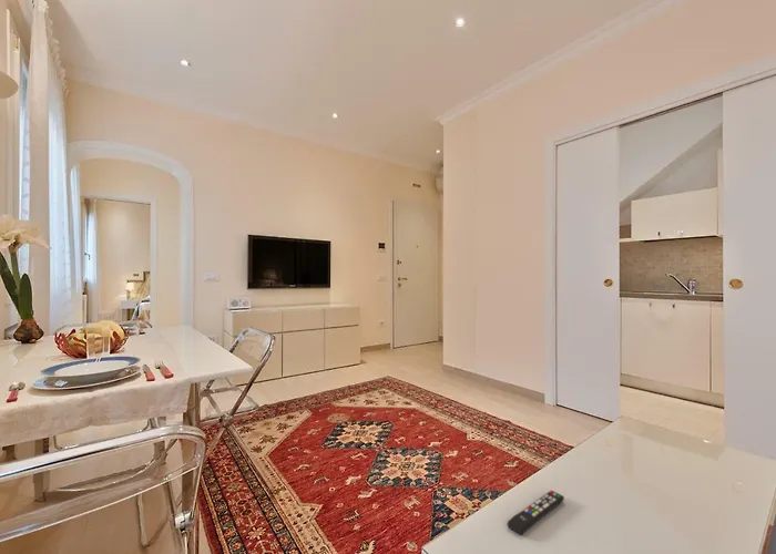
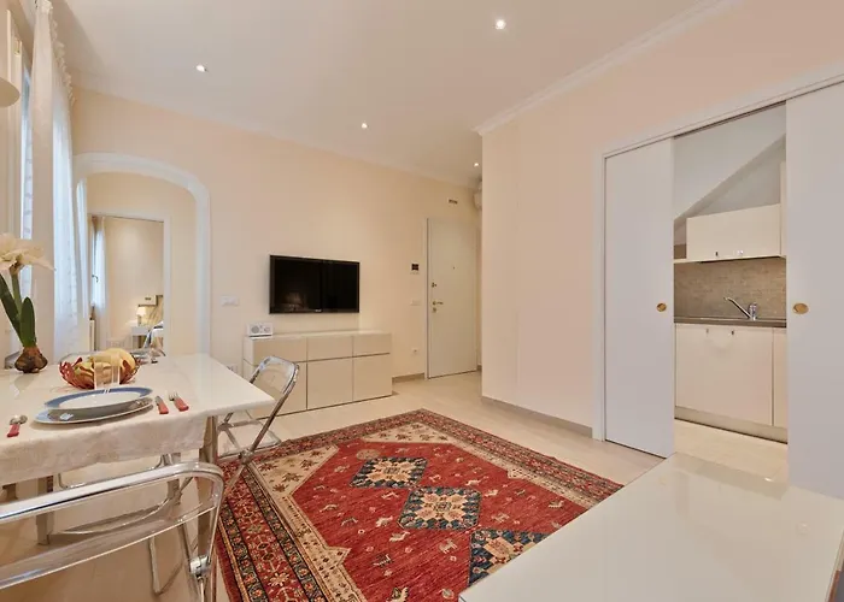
- remote control (537, 510)
